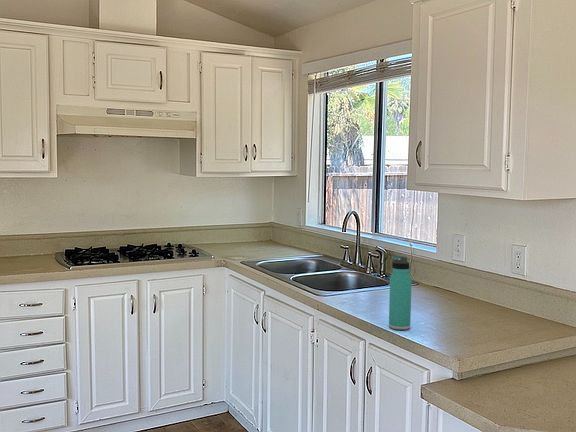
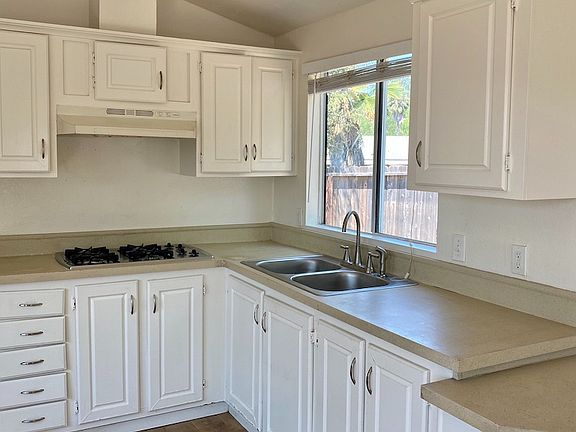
- thermos bottle (400, 291)
